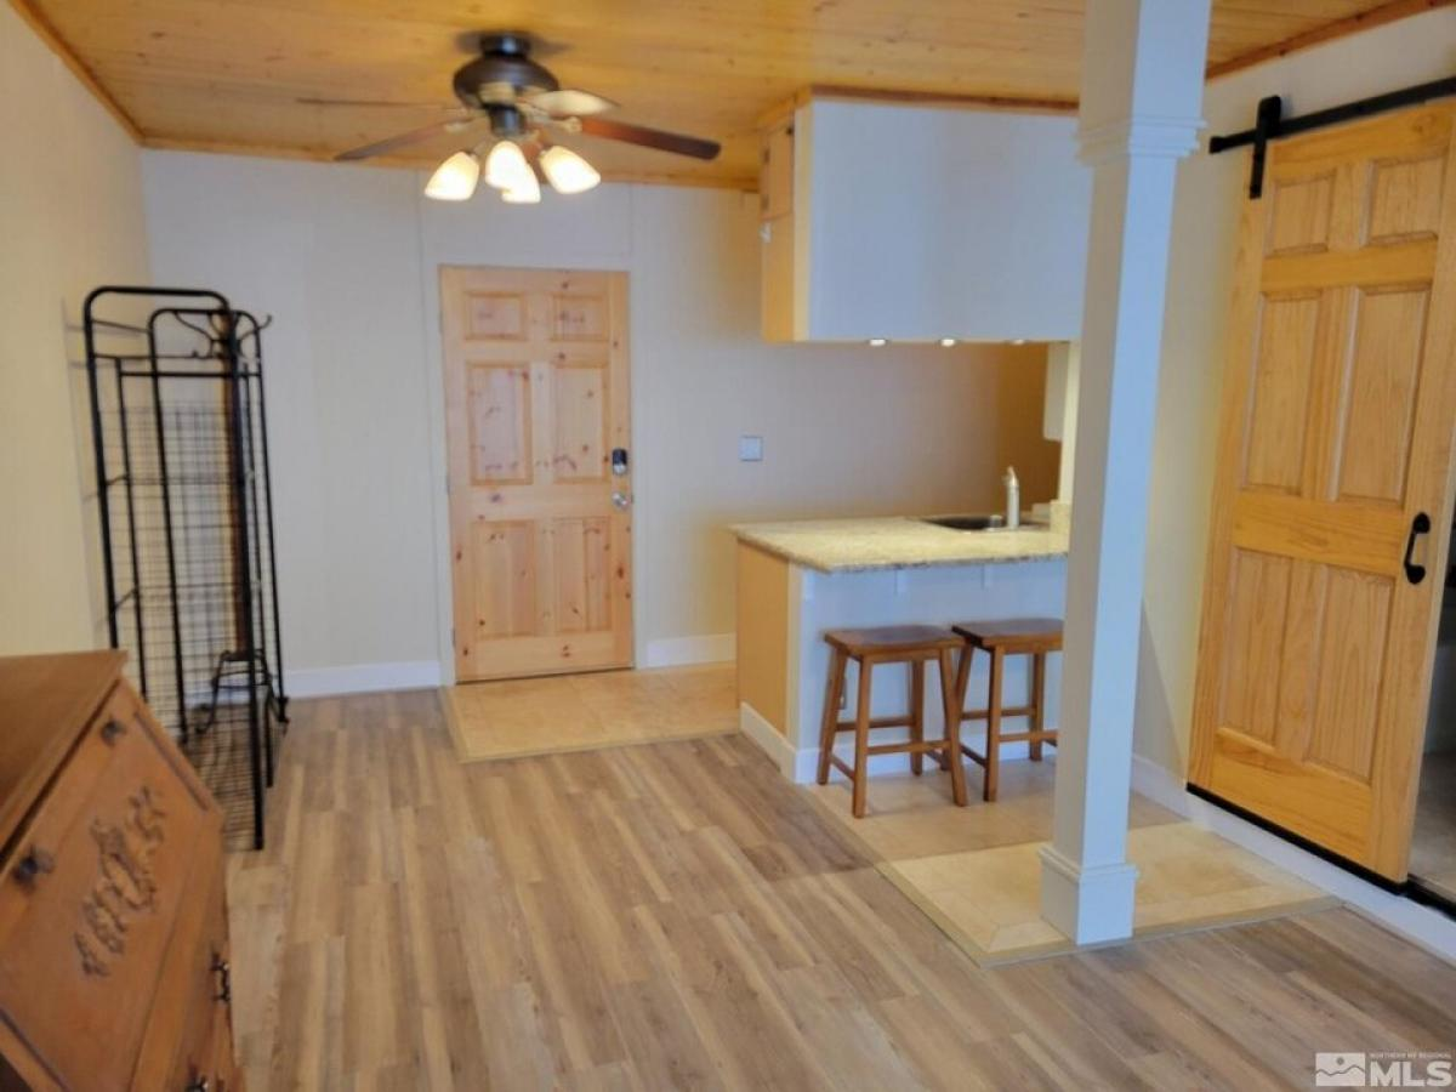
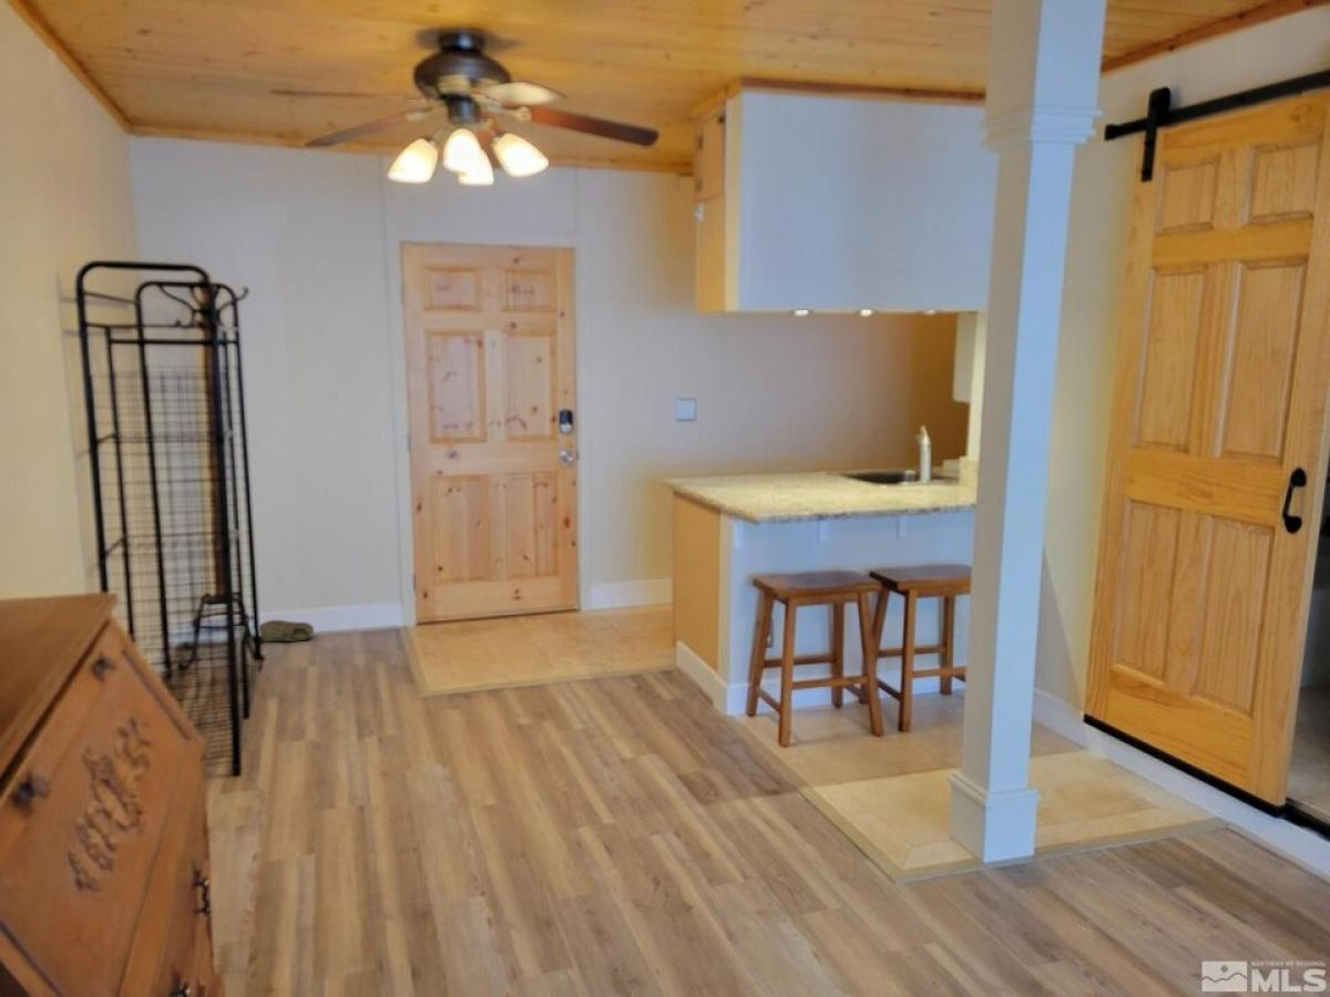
+ shoe (284, 630)
